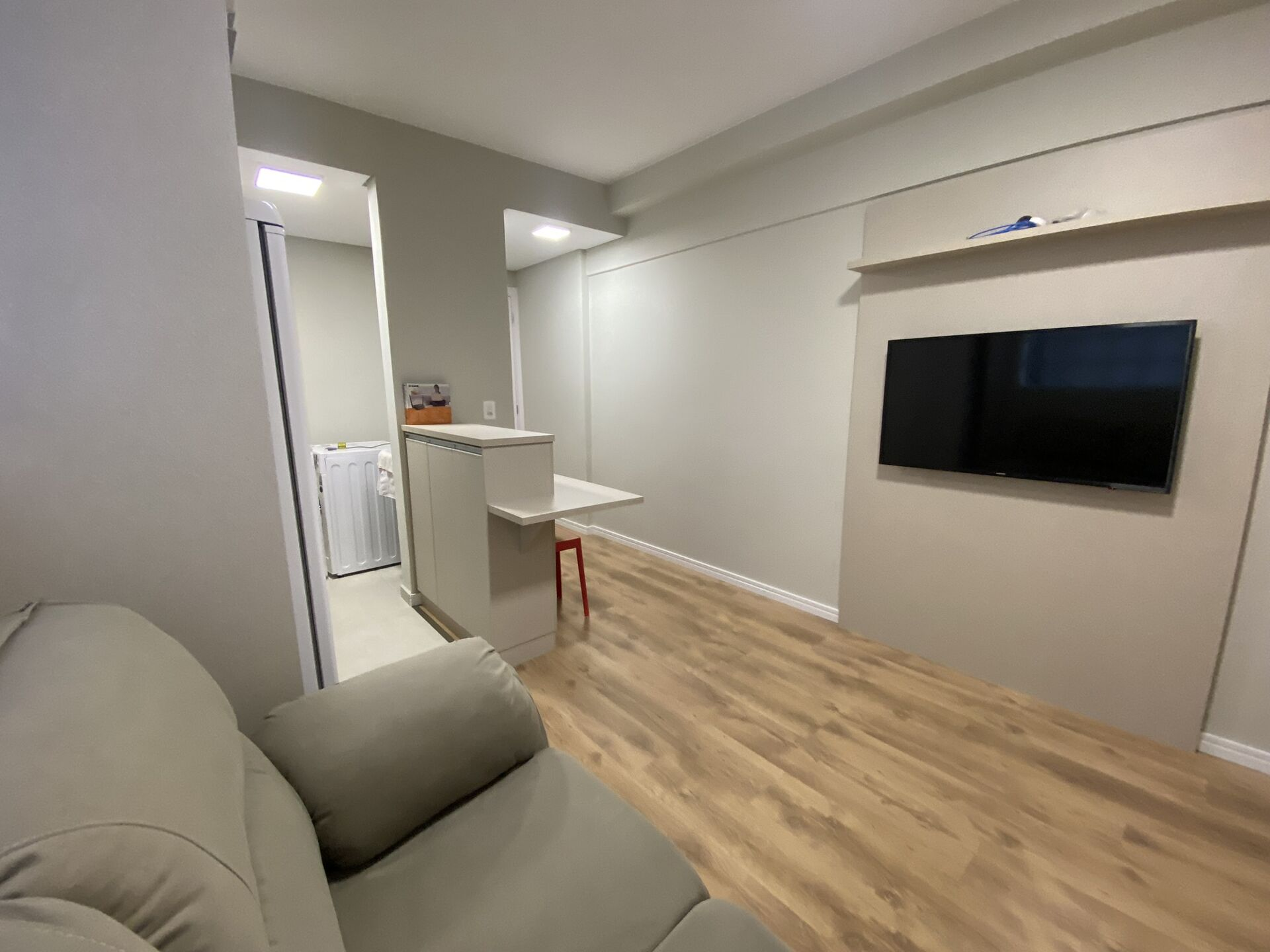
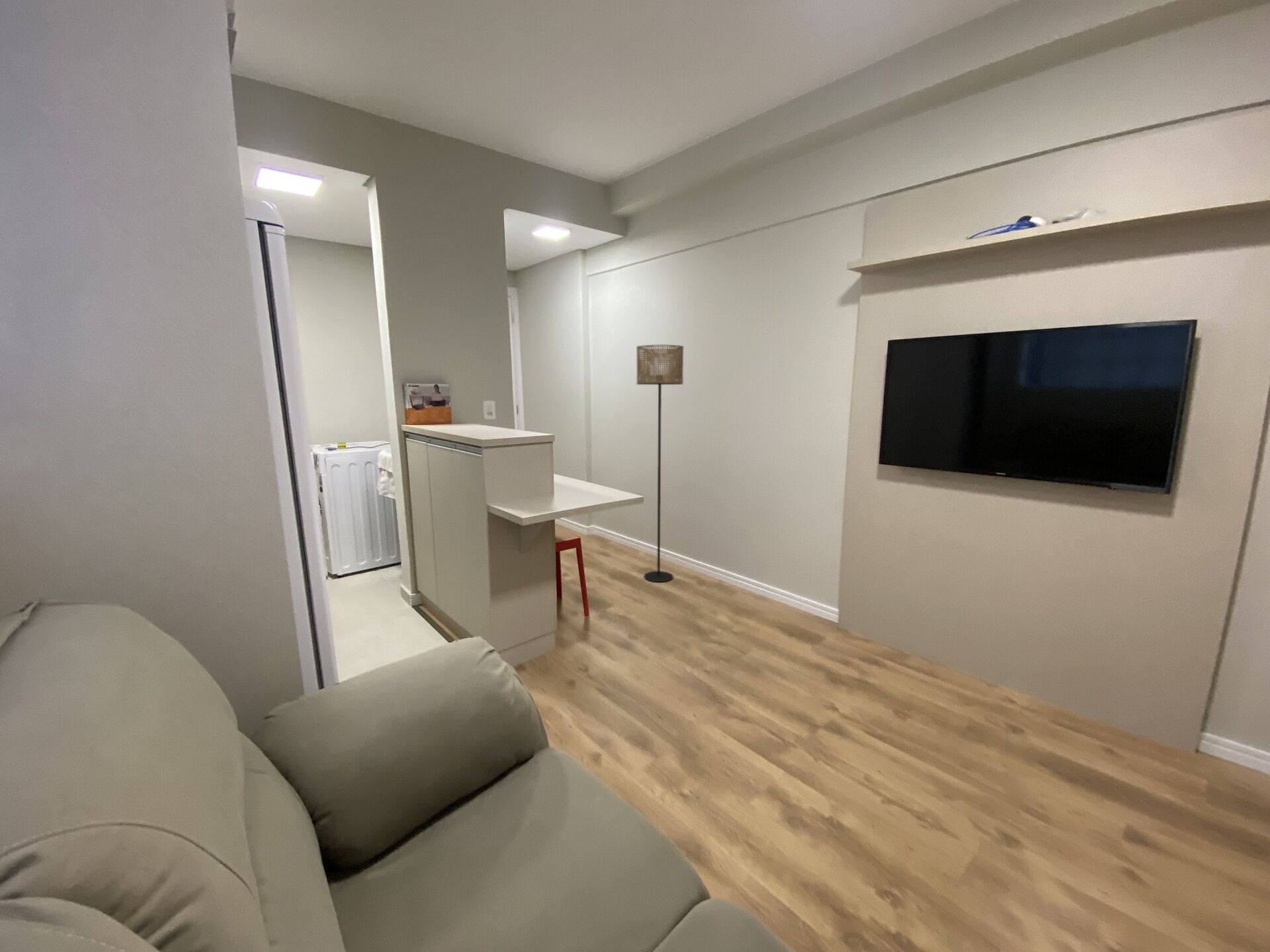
+ floor lamp (659, 465)
